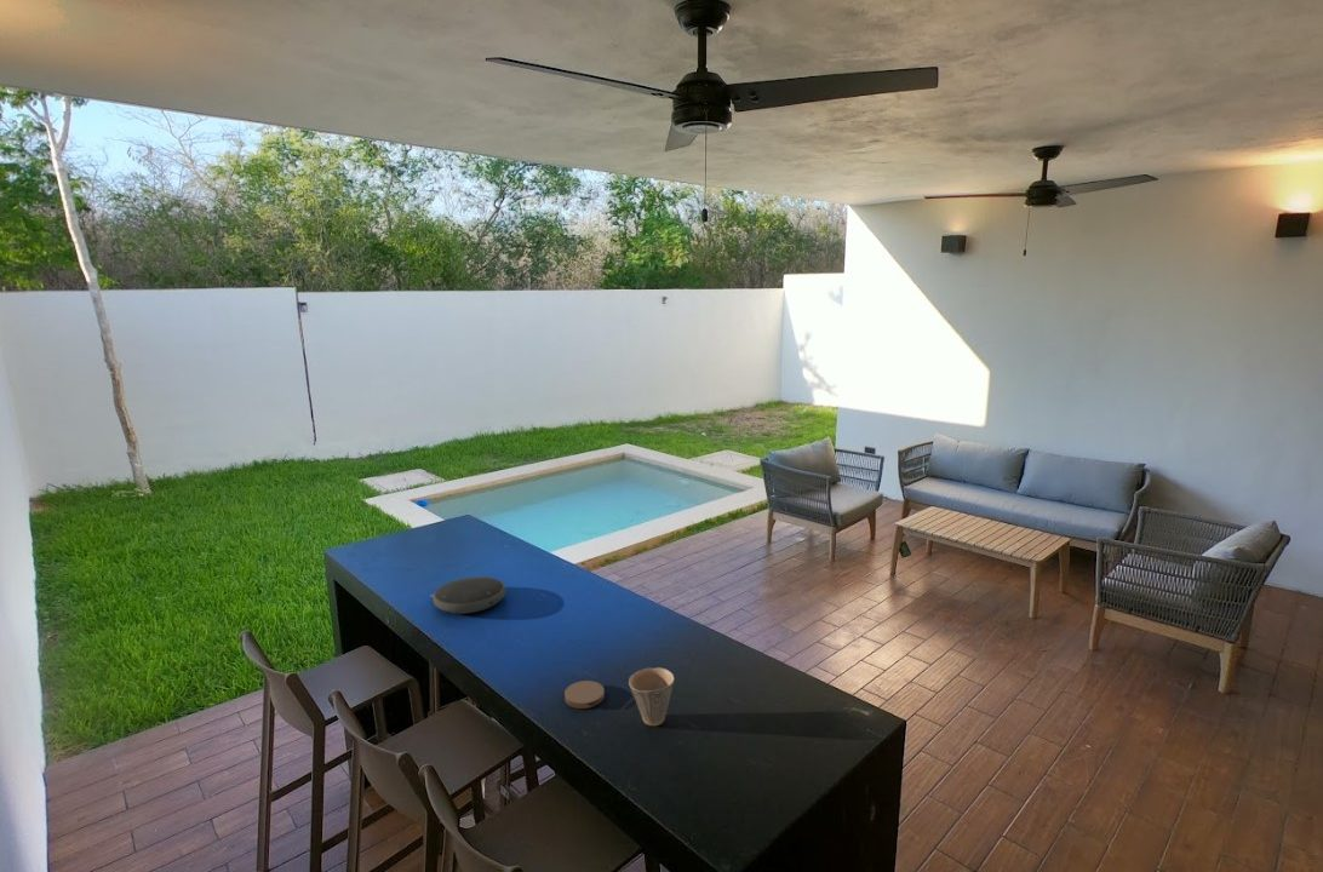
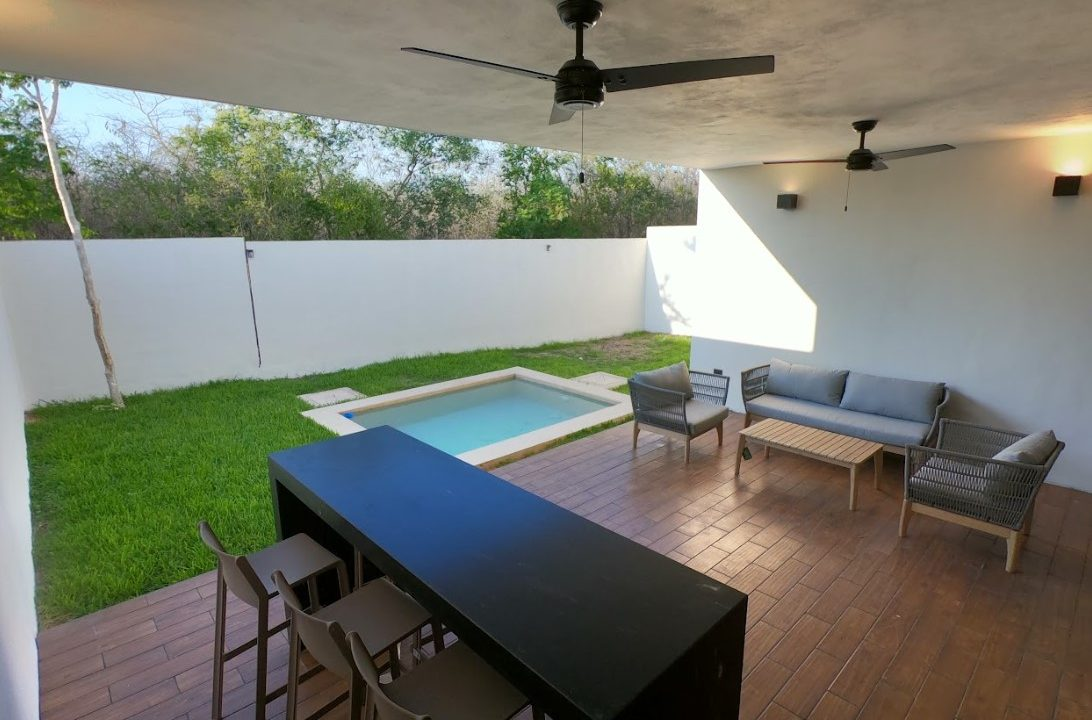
- cup (652, 699)
- speaker (466, 592)
- coaster (584, 694)
